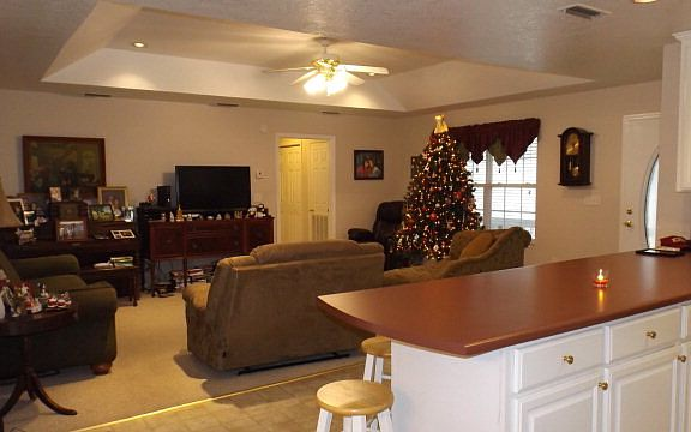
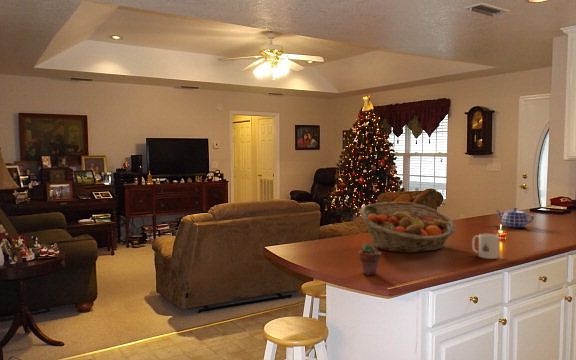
+ teapot (513, 216)
+ mug (484, 245)
+ fruit basket (406, 225)
+ potted succulent (369, 258)
